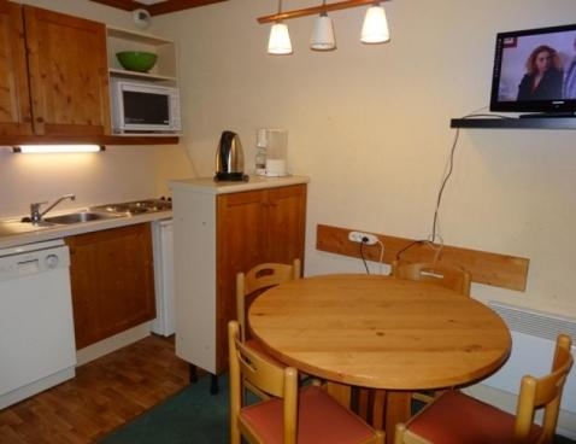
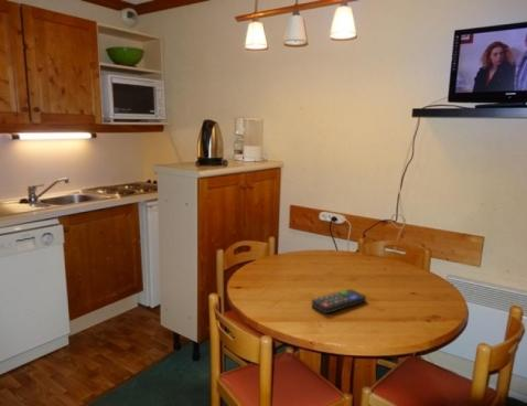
+ remote control (338, 300)
